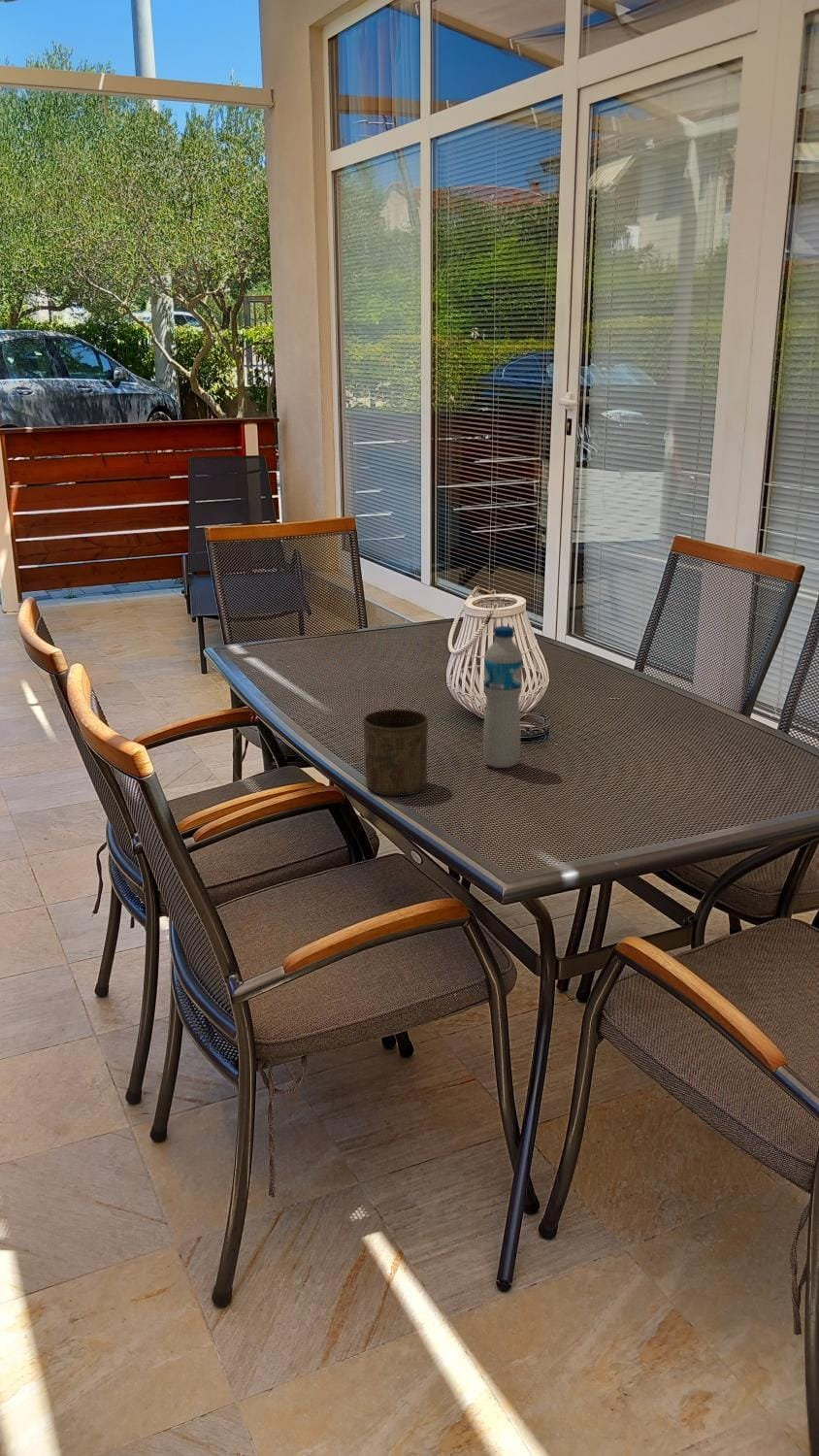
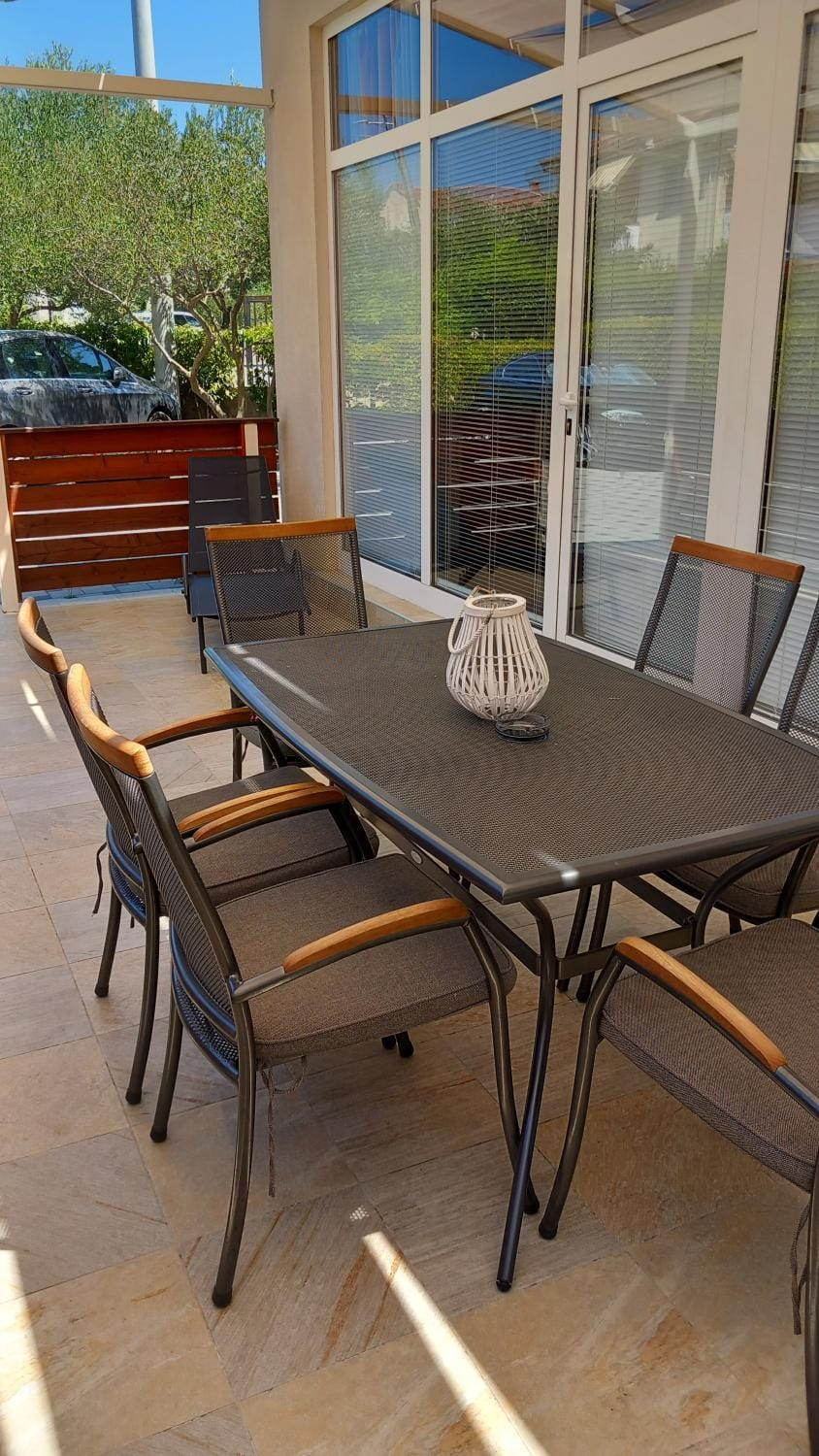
- cup (396, 751)
- water bottle (503, 697)
